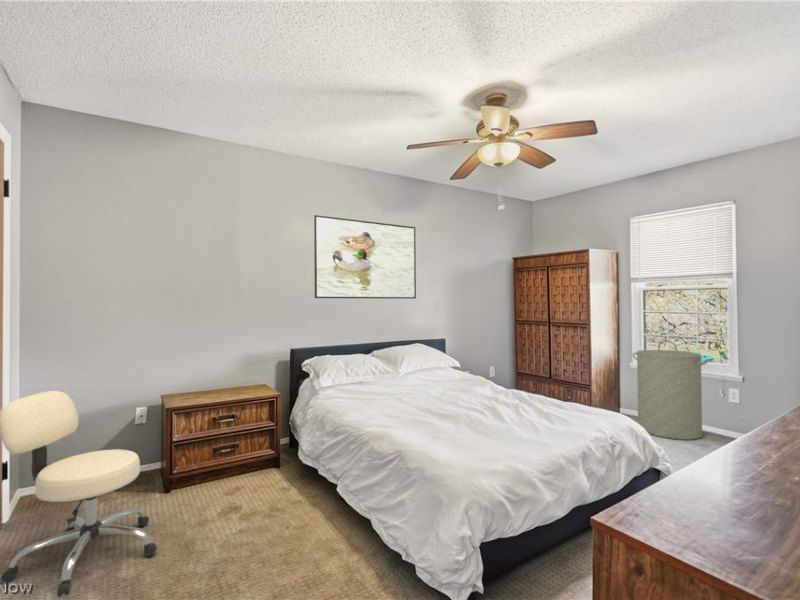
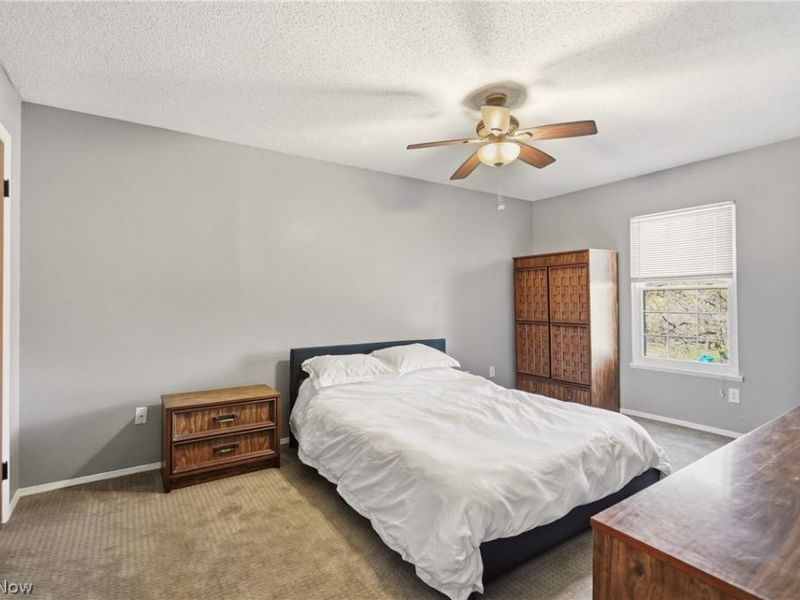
- laundry hamper (668, 385)
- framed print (368, 260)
- chair (93, 474)
